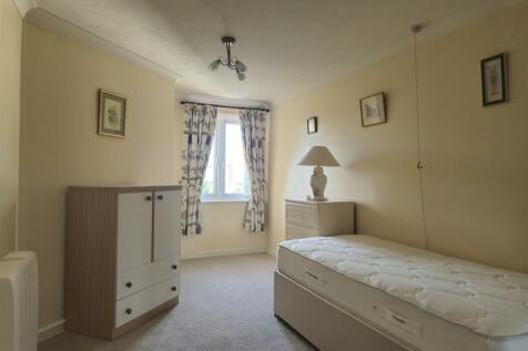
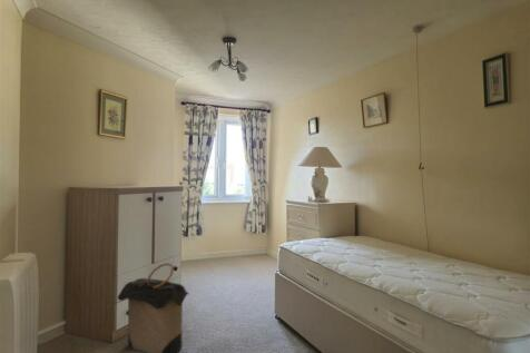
+ laundry hamper (153, 305)
